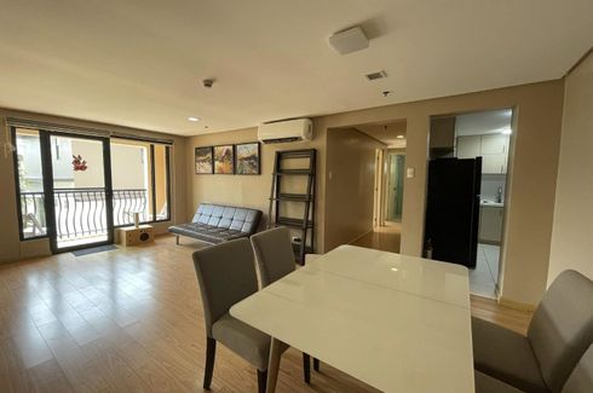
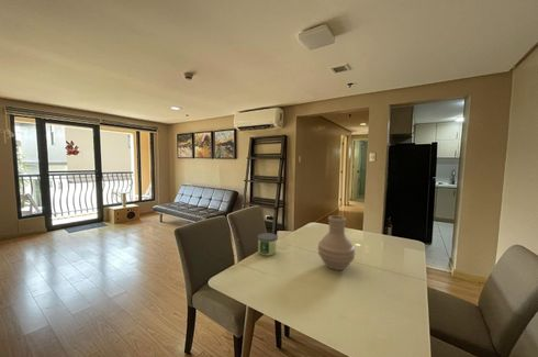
+ candle (267, 244)
+ vase (336, 242)
